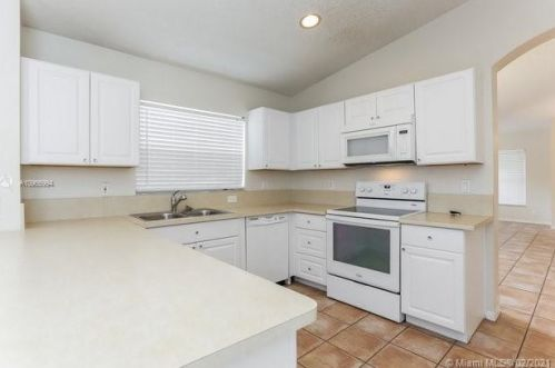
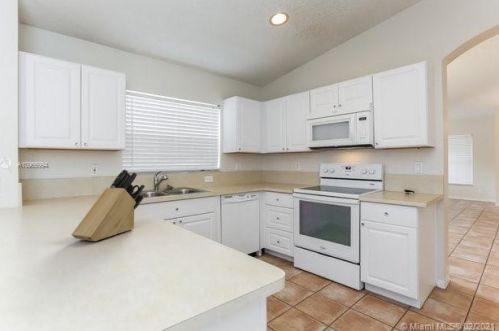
+ knife block (113, 201)
